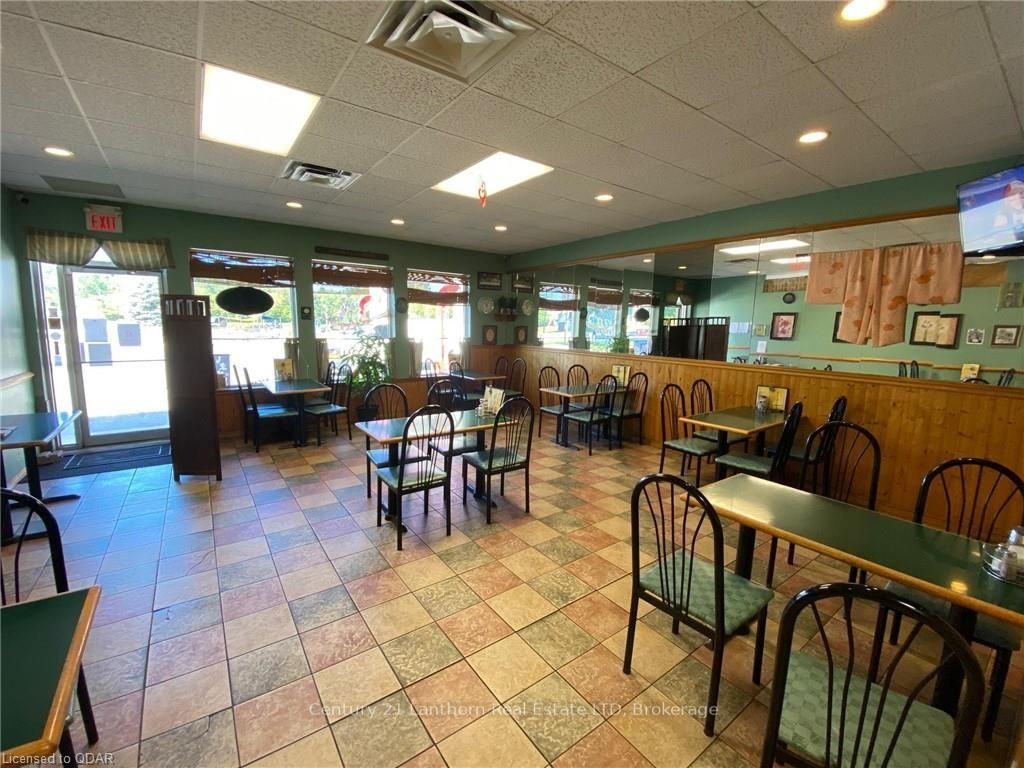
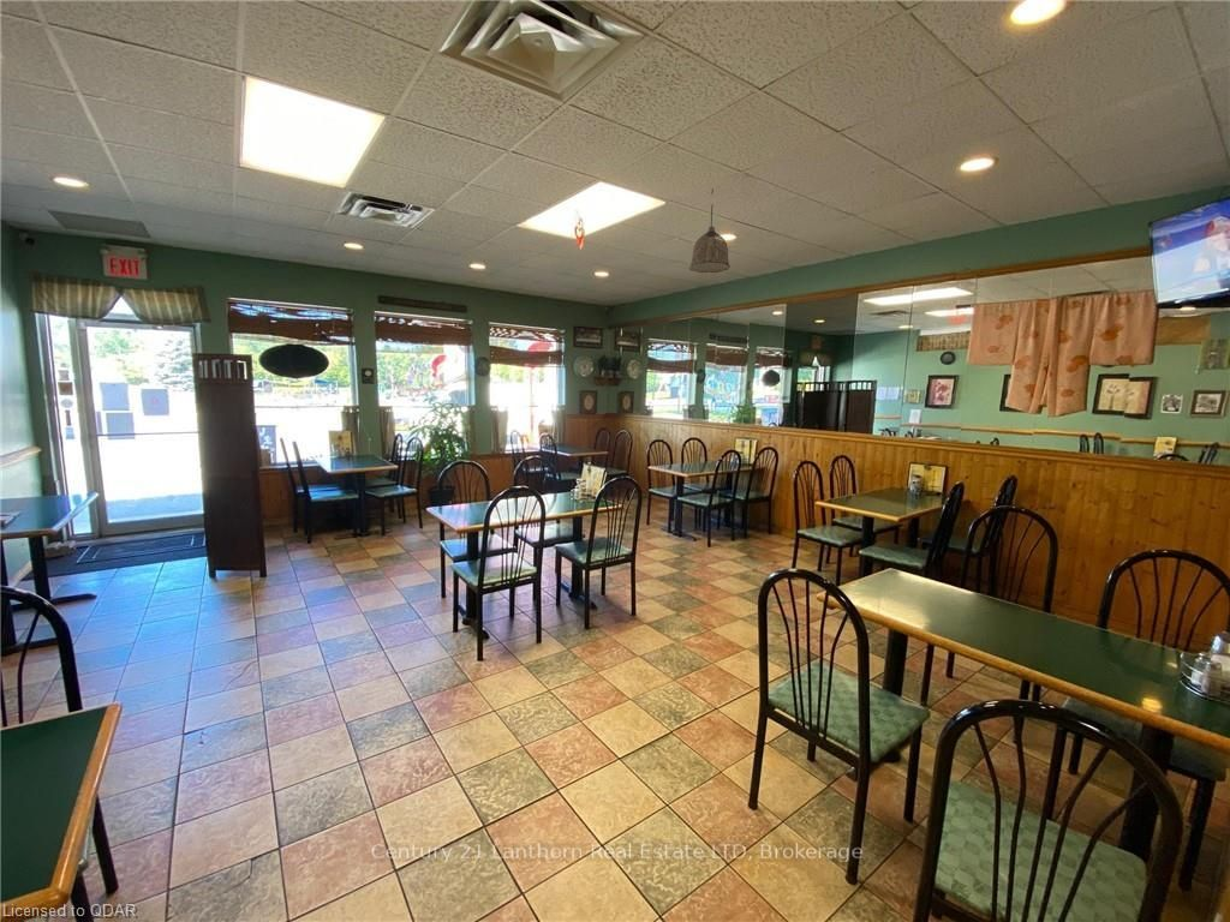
+ pendant lamp (710, 228)
